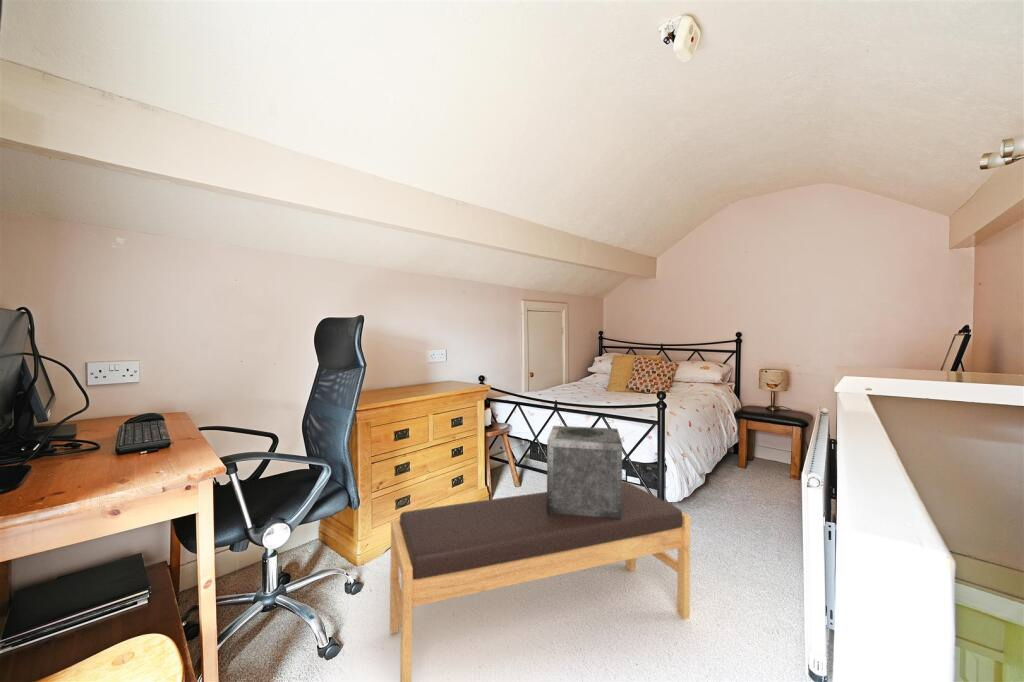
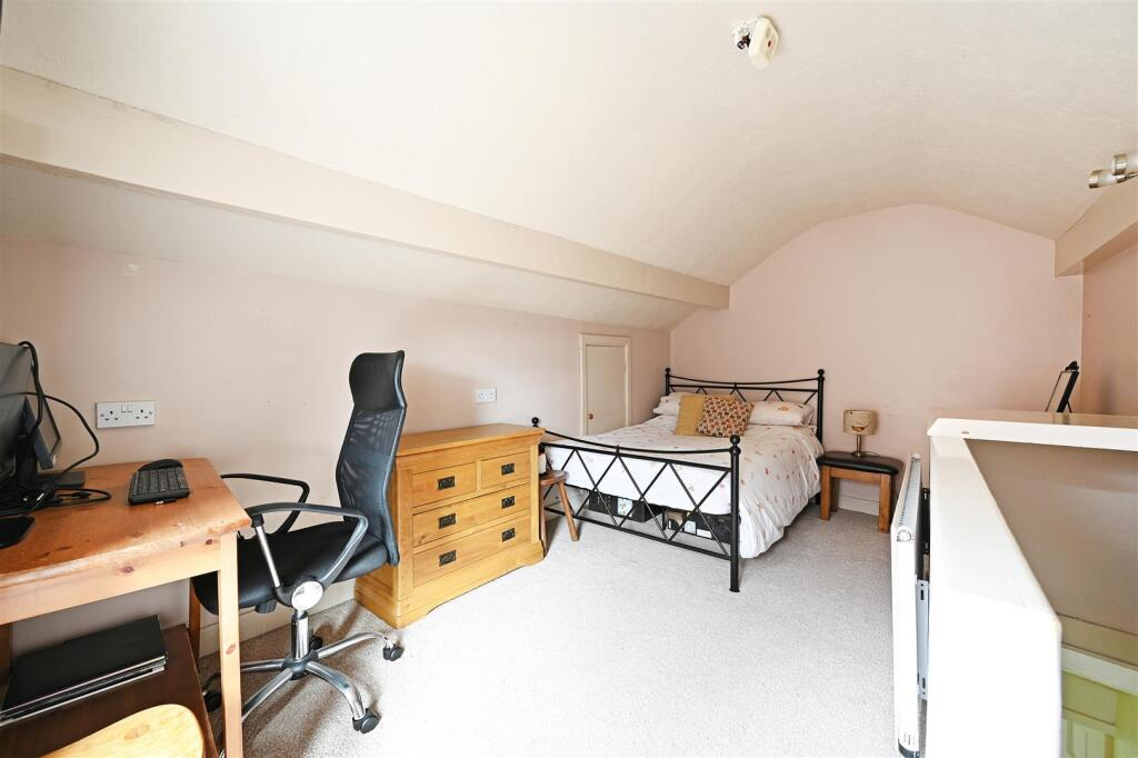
- decorative box (584, 467)
- bench (543, 566)
